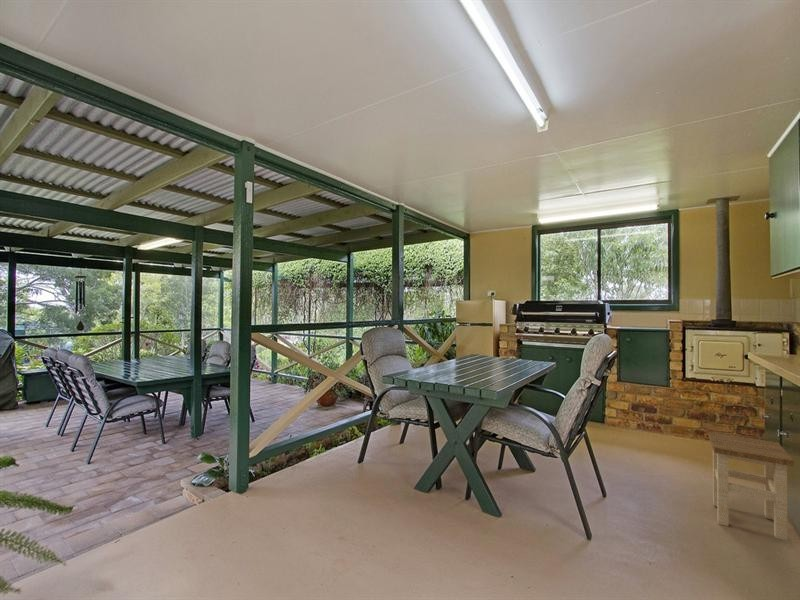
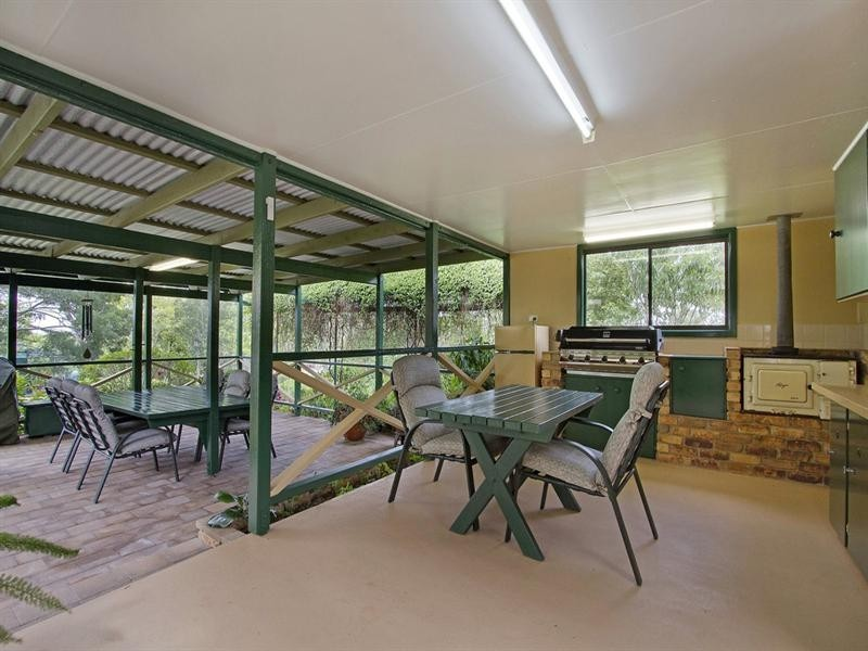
- stool (747, 480)
